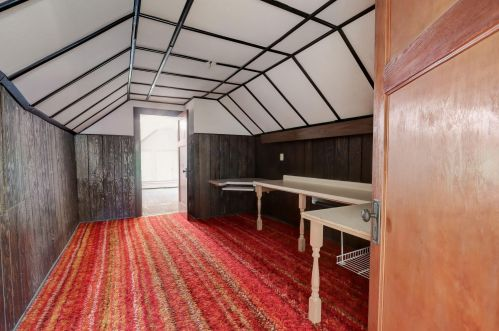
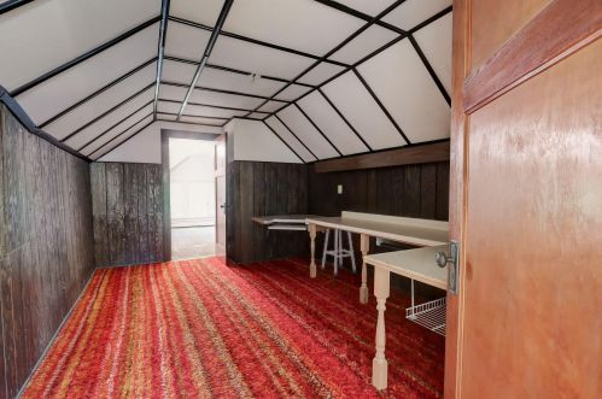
+ stool (337, 246)
